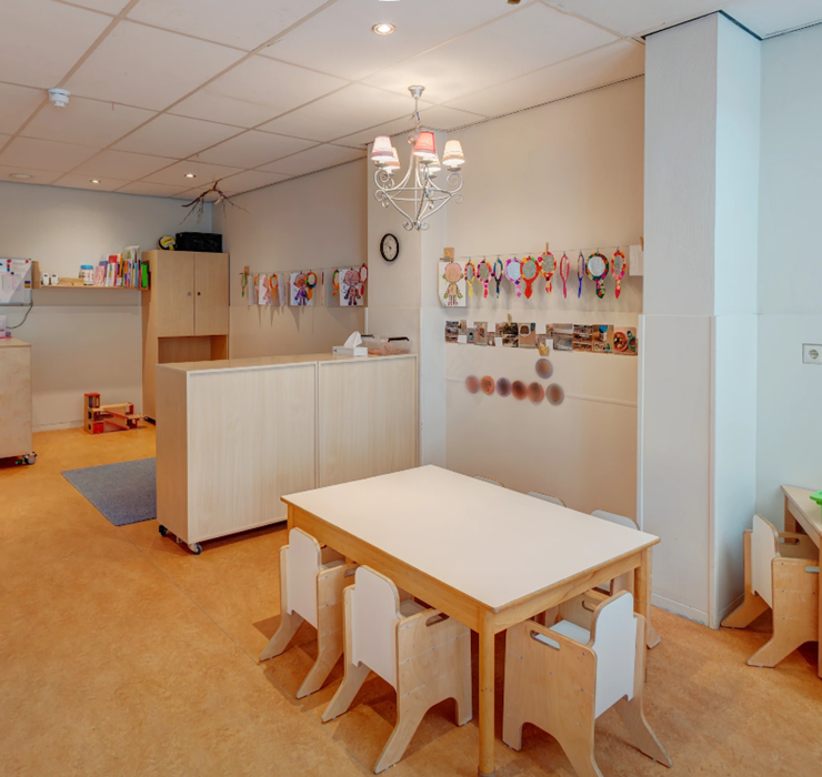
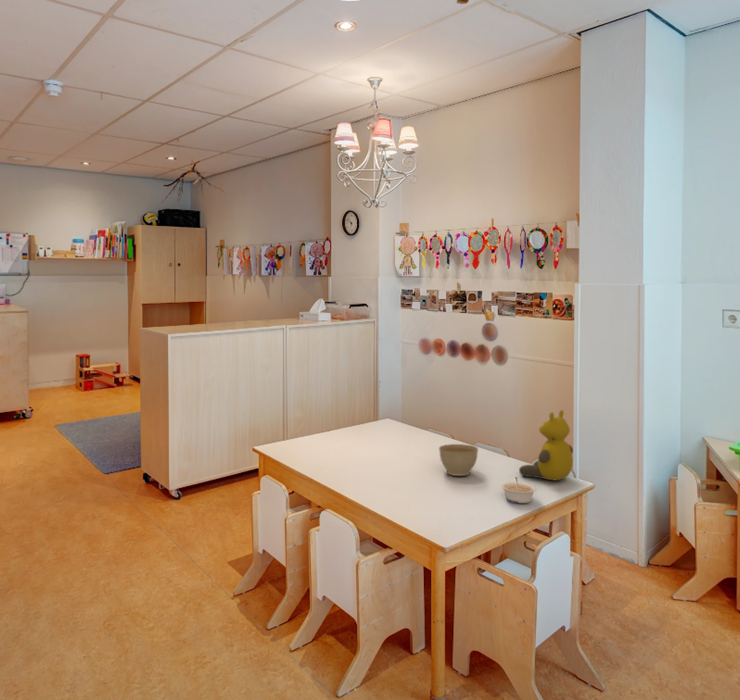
+ planter bowl (458, 460)
+ toy bear (546, 443)
+ legume (517, 491)
